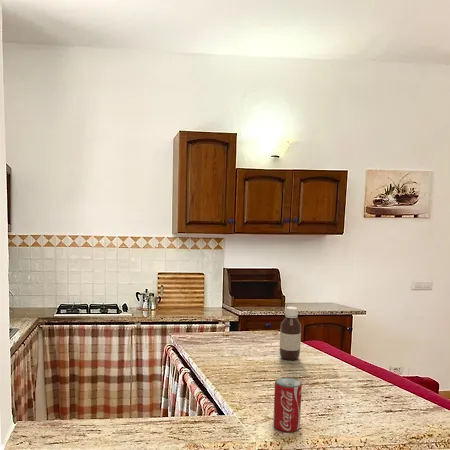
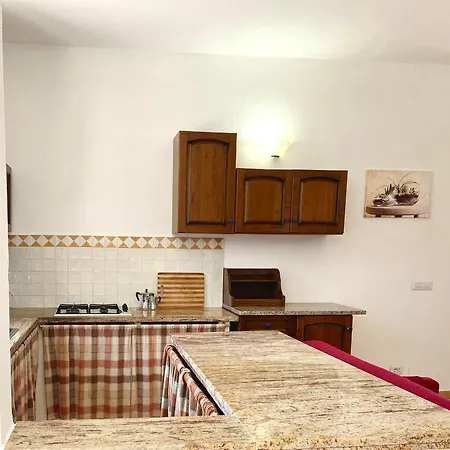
- beverage can (287, 404)
- bottle (290, 332)
